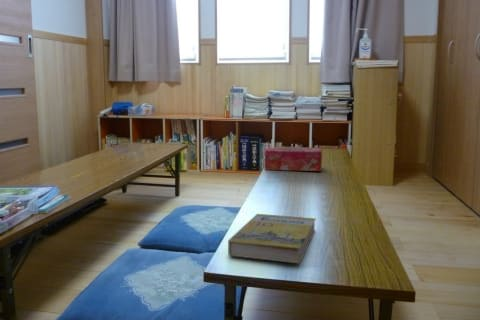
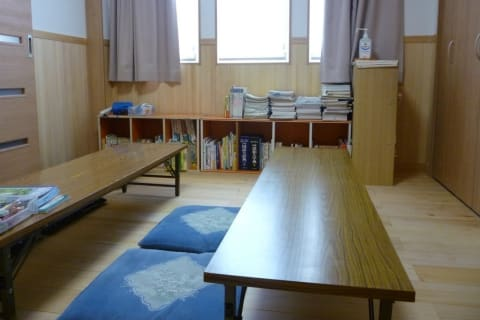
- book (275, 235)
- tissue box (293, 158)
